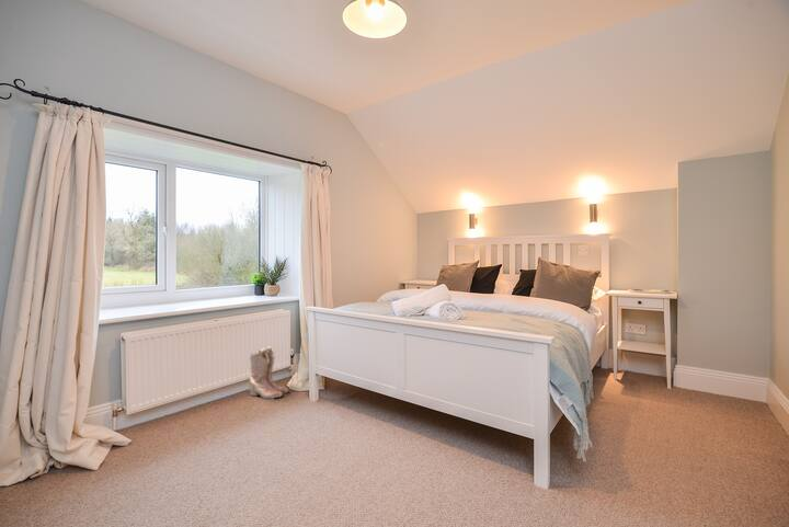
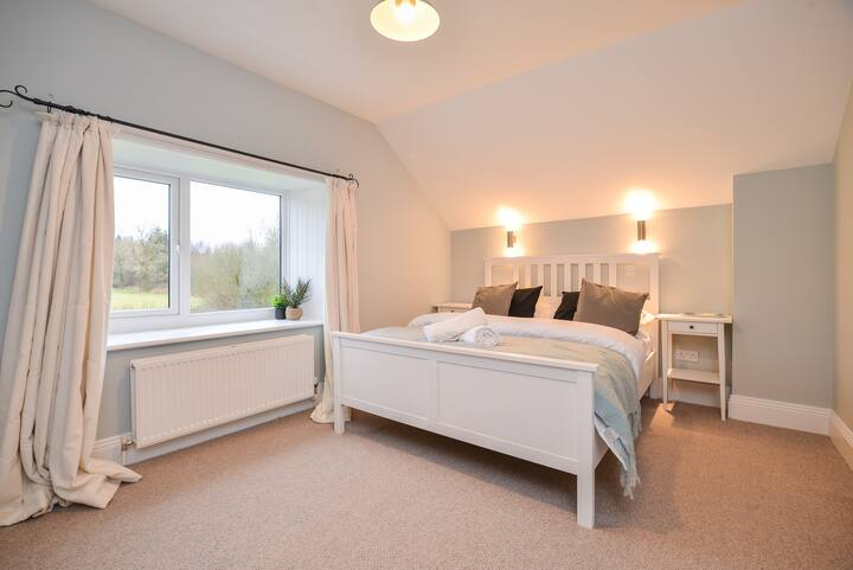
- boots (268, 370)
